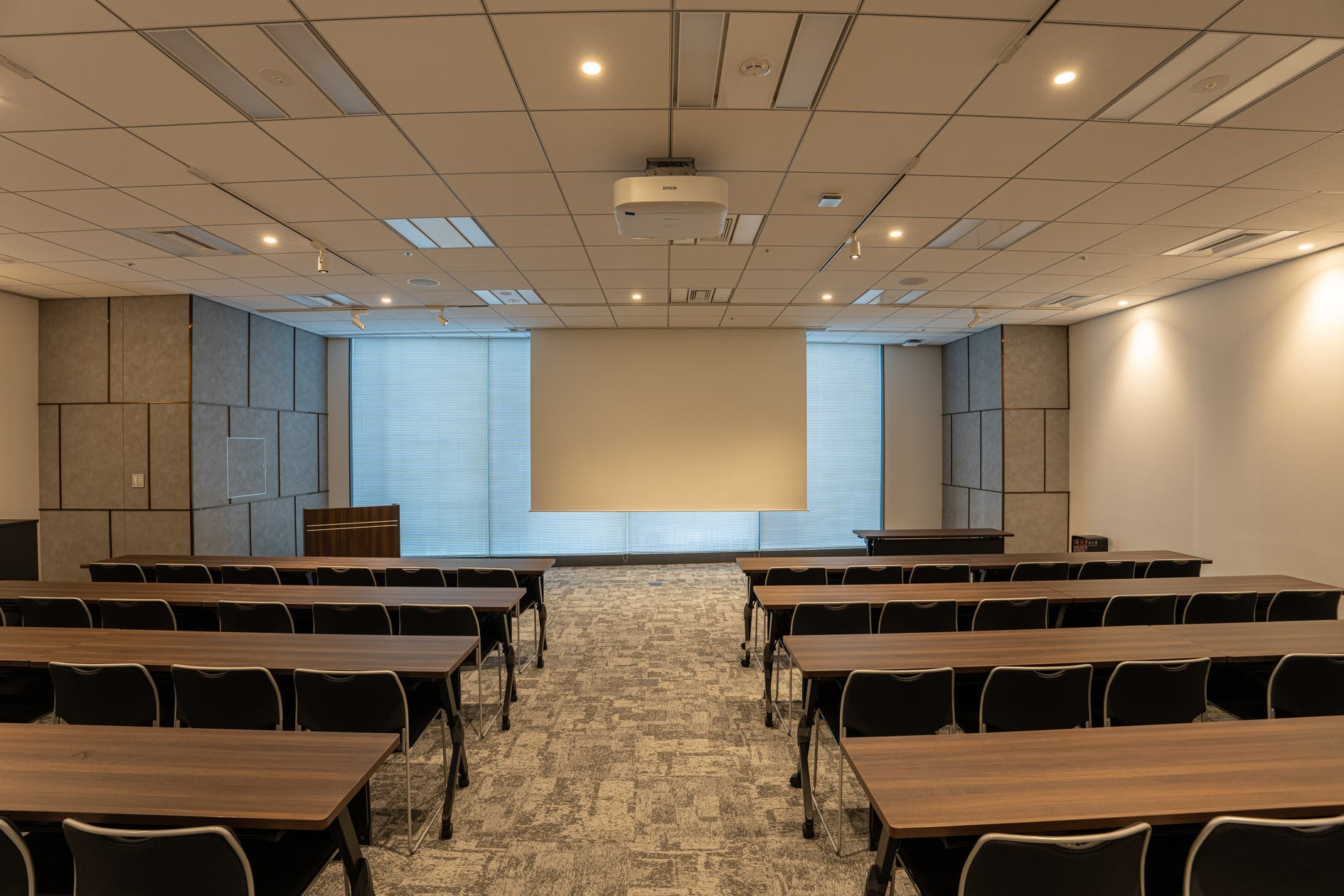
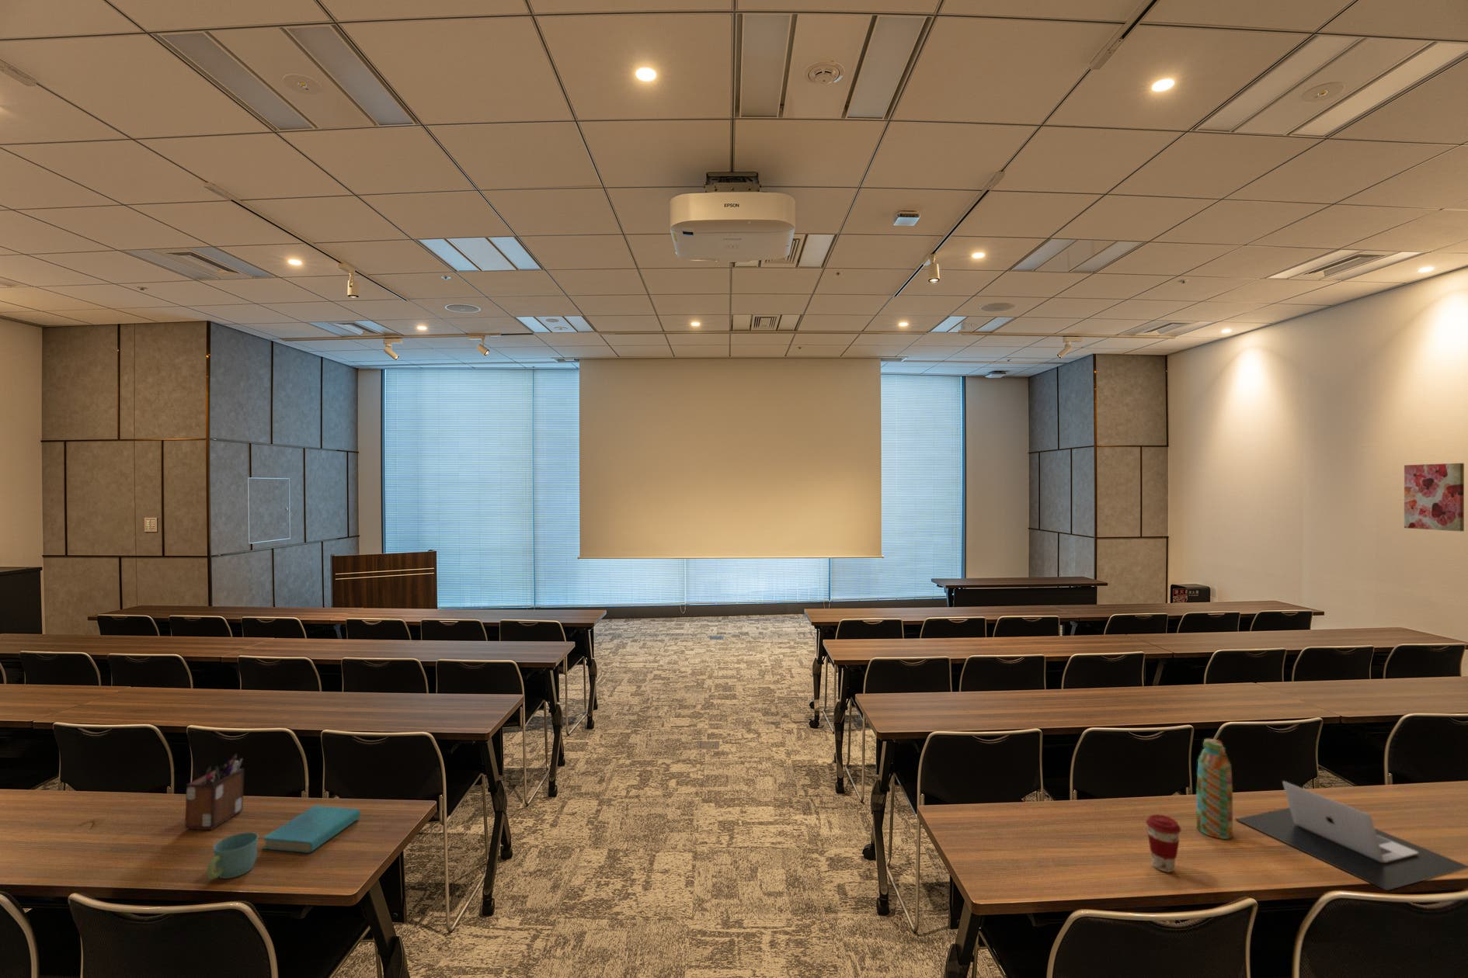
+ coffee cup (1163, 843)
+ laptop (1345, 816)
+ book (313, 827)
+ desk organizer (215, 789)
+ wall art (1432, 497)
+ water bottle (1214, 786)
+ mug (230, 858)
